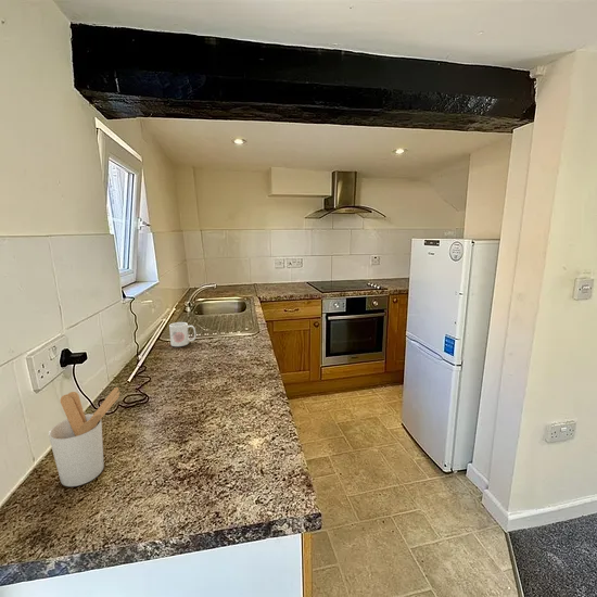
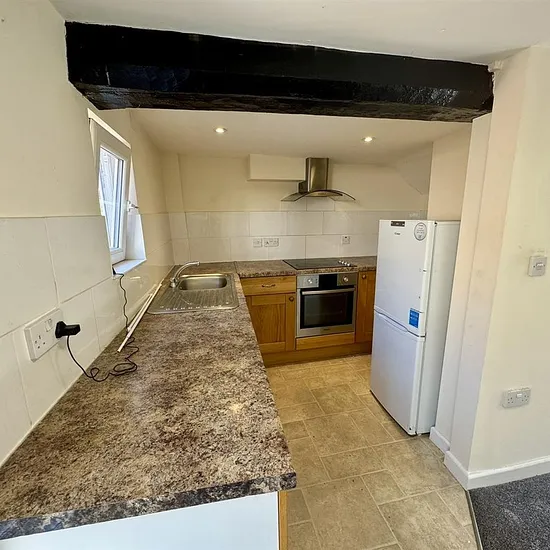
- mug (182, 333)
- utensil holder (90, 433)
